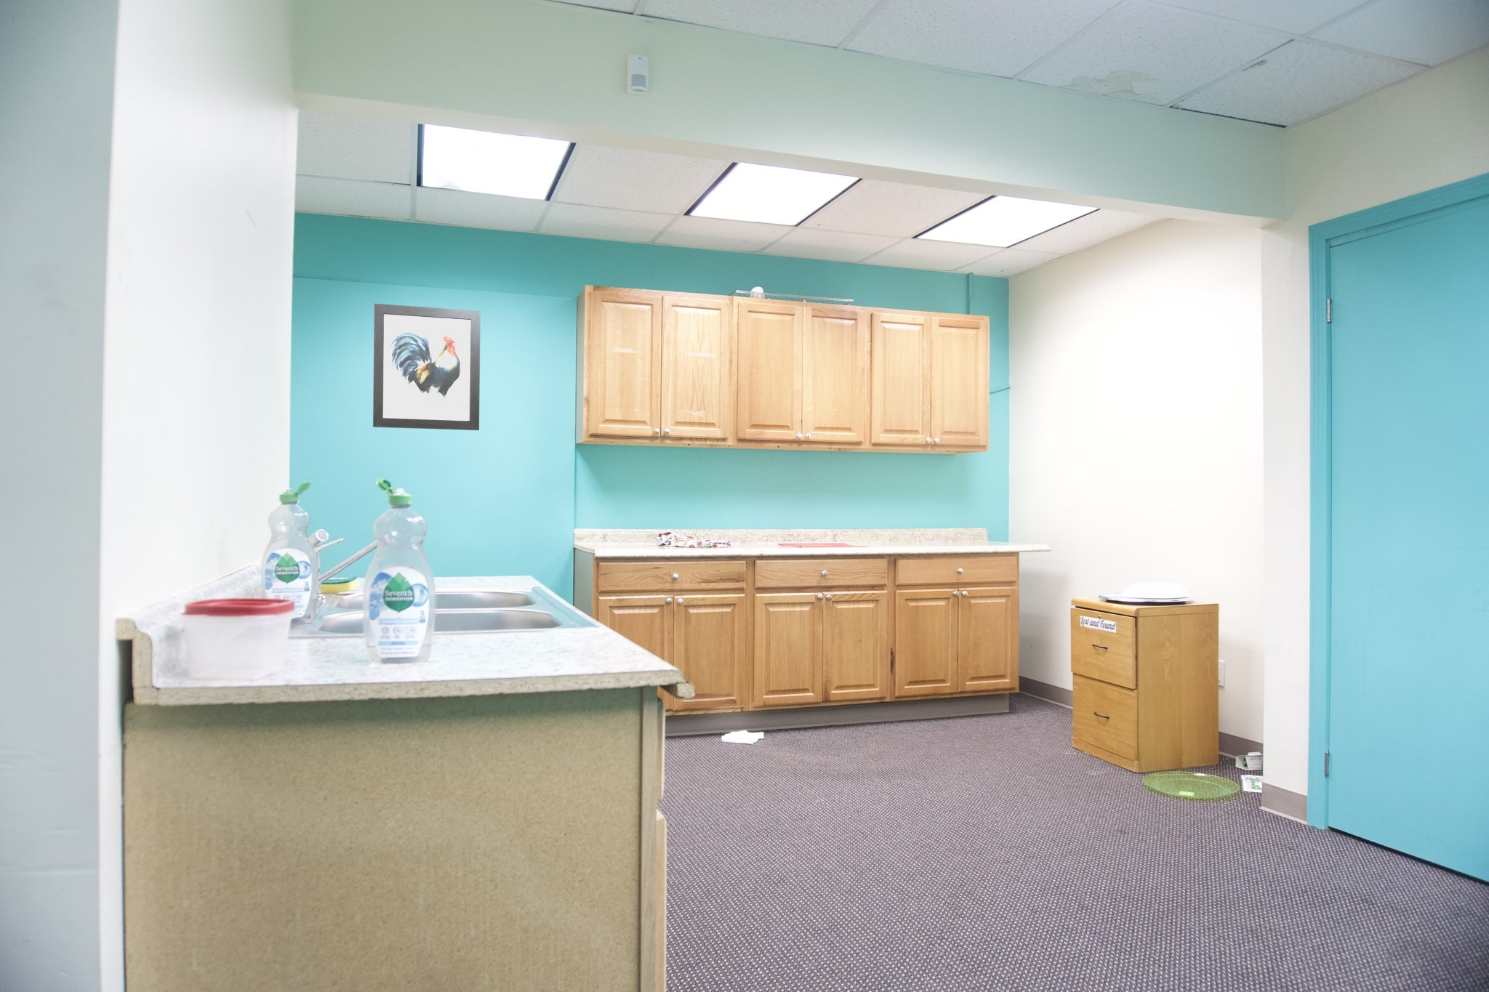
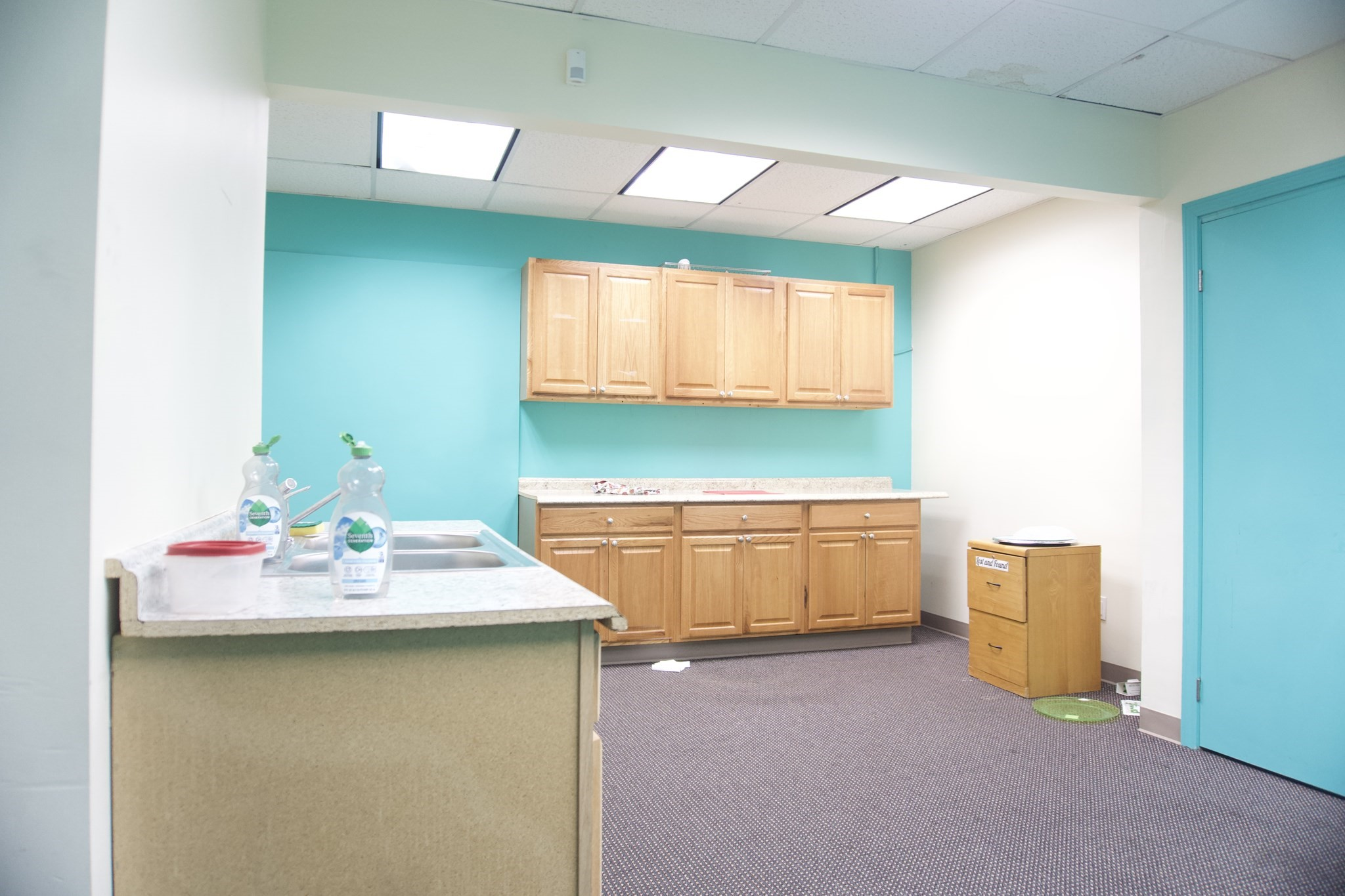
- wall art (427, 368)
